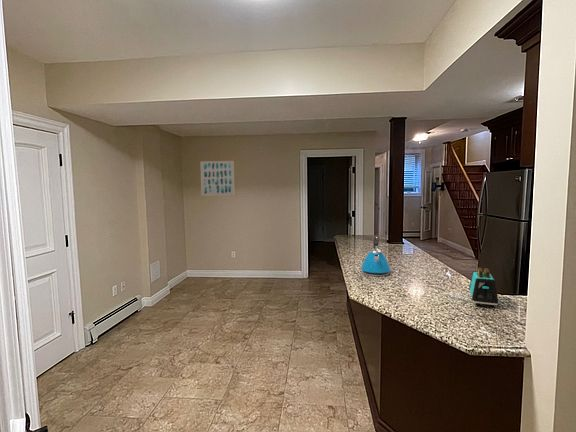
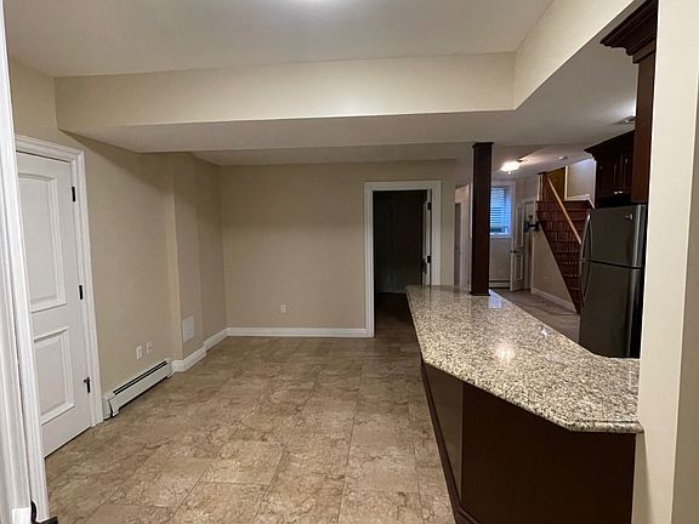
- wall art (217, 178)
- kettle (375, 255)
- toaster (483, 285)
